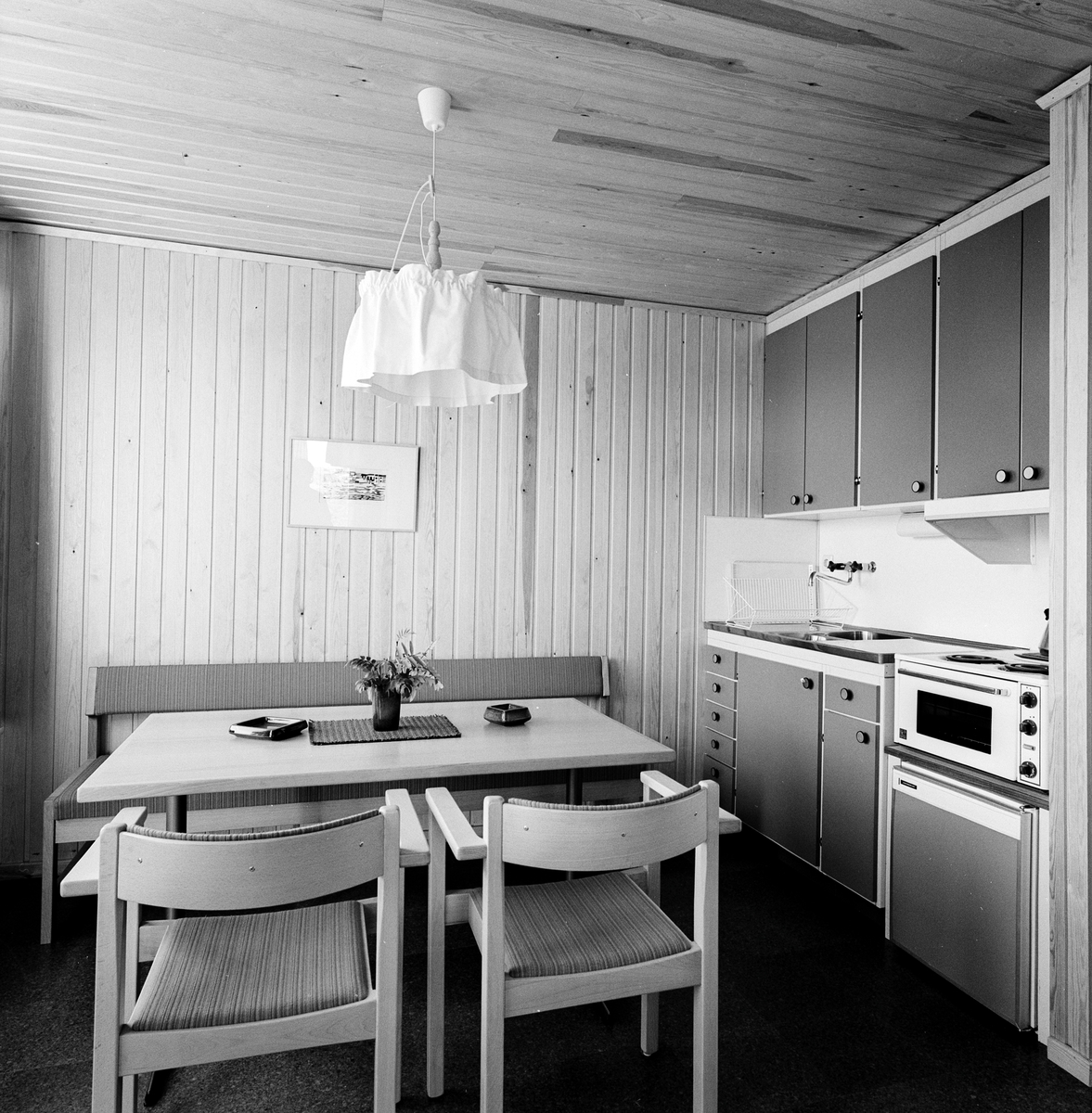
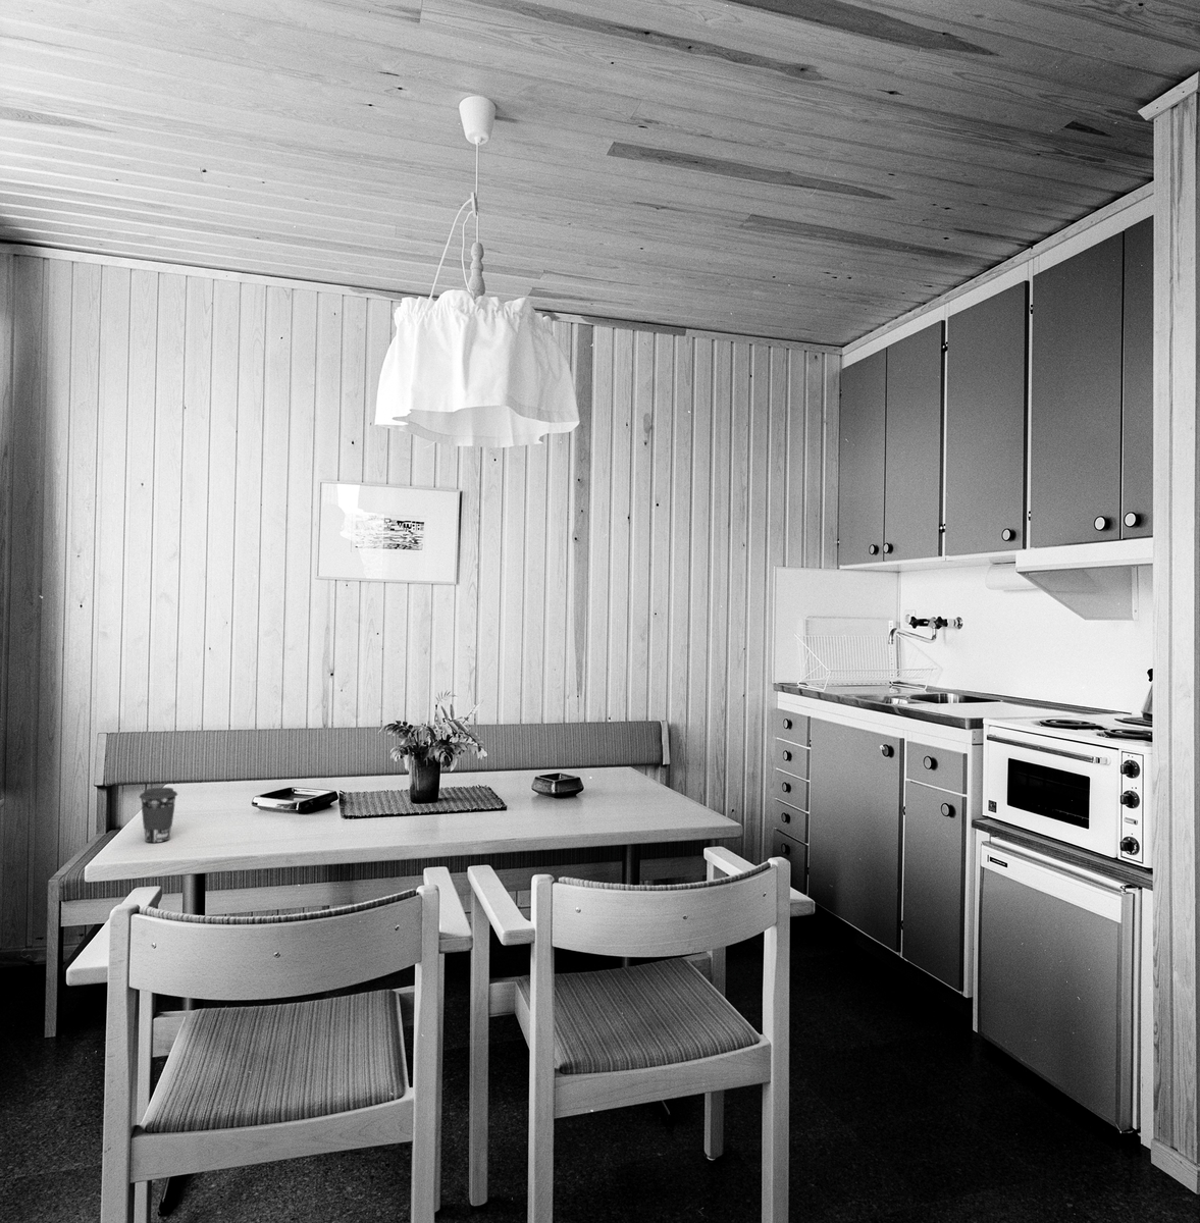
+ coffee cup (158, 814)
